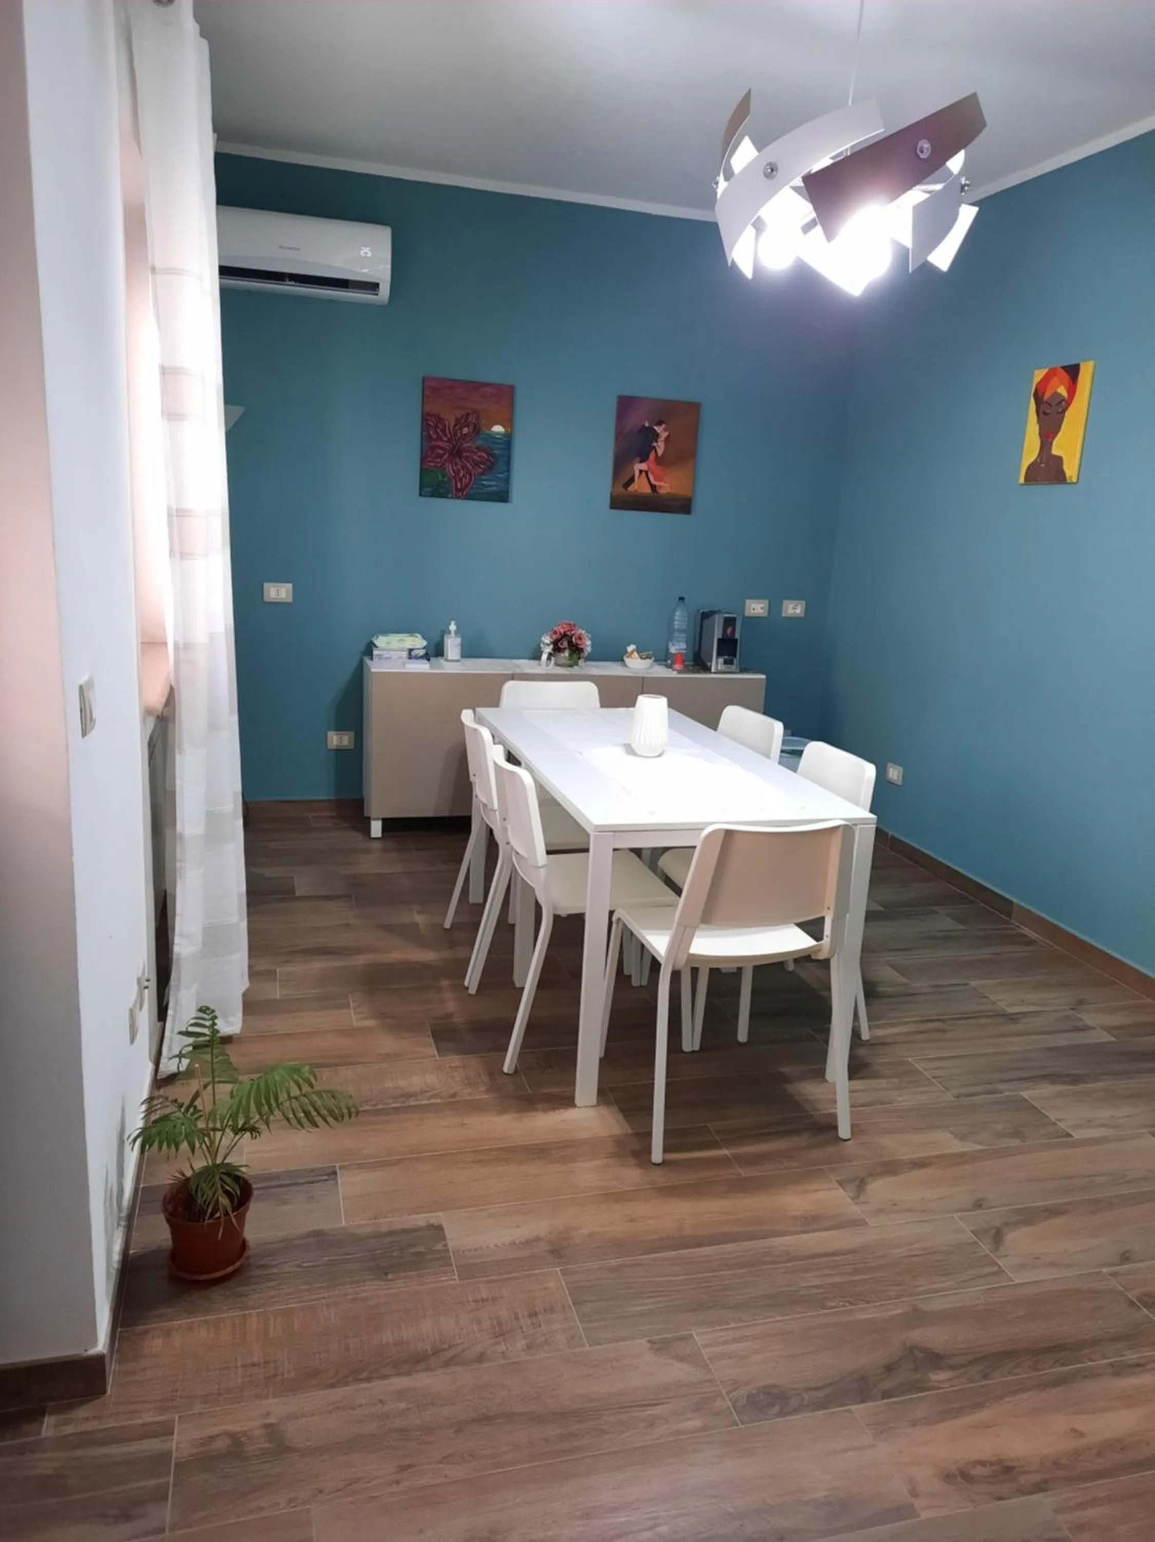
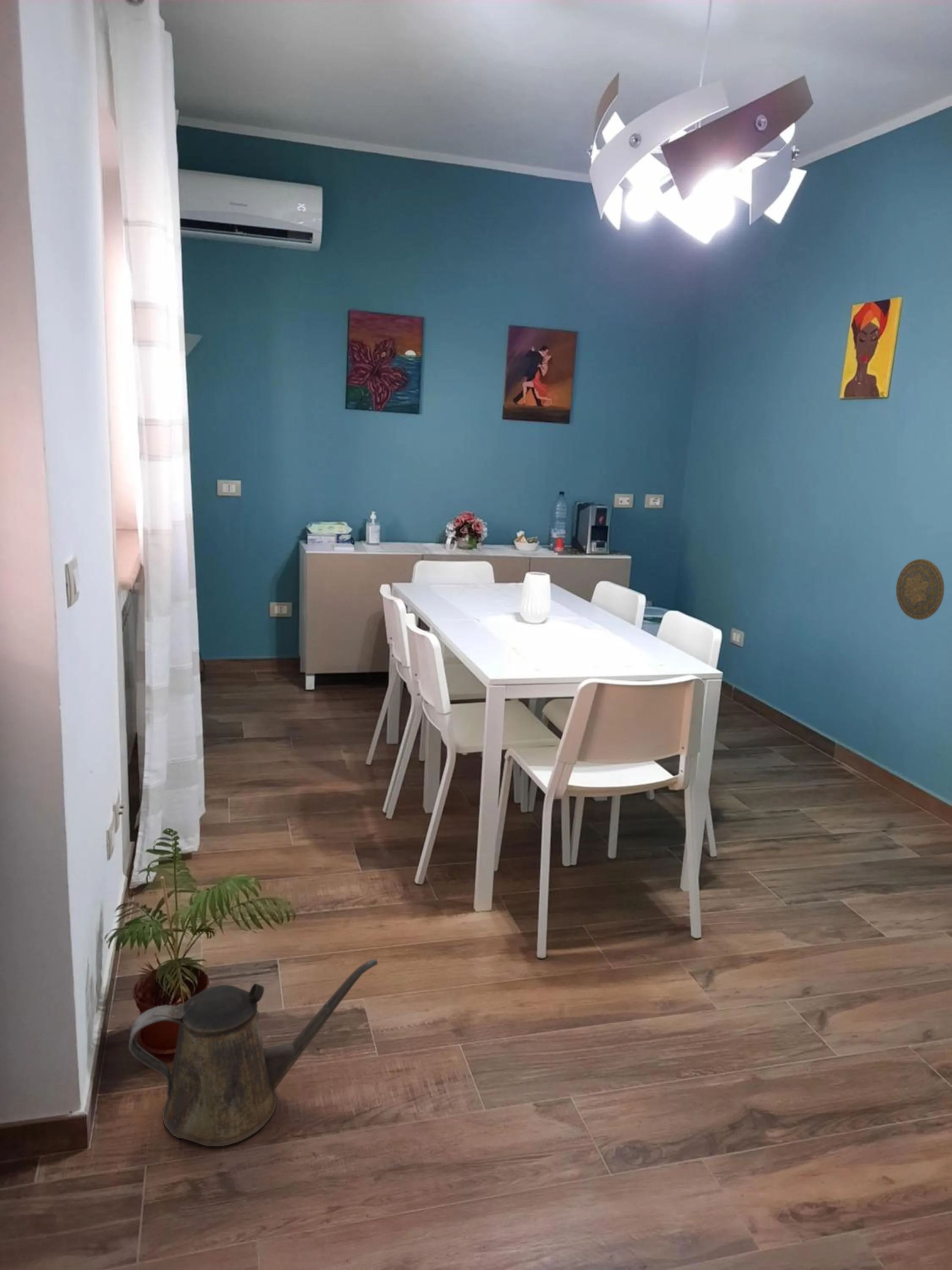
+ decorative plate (917, 589)
+ watering can (257, 1037)
